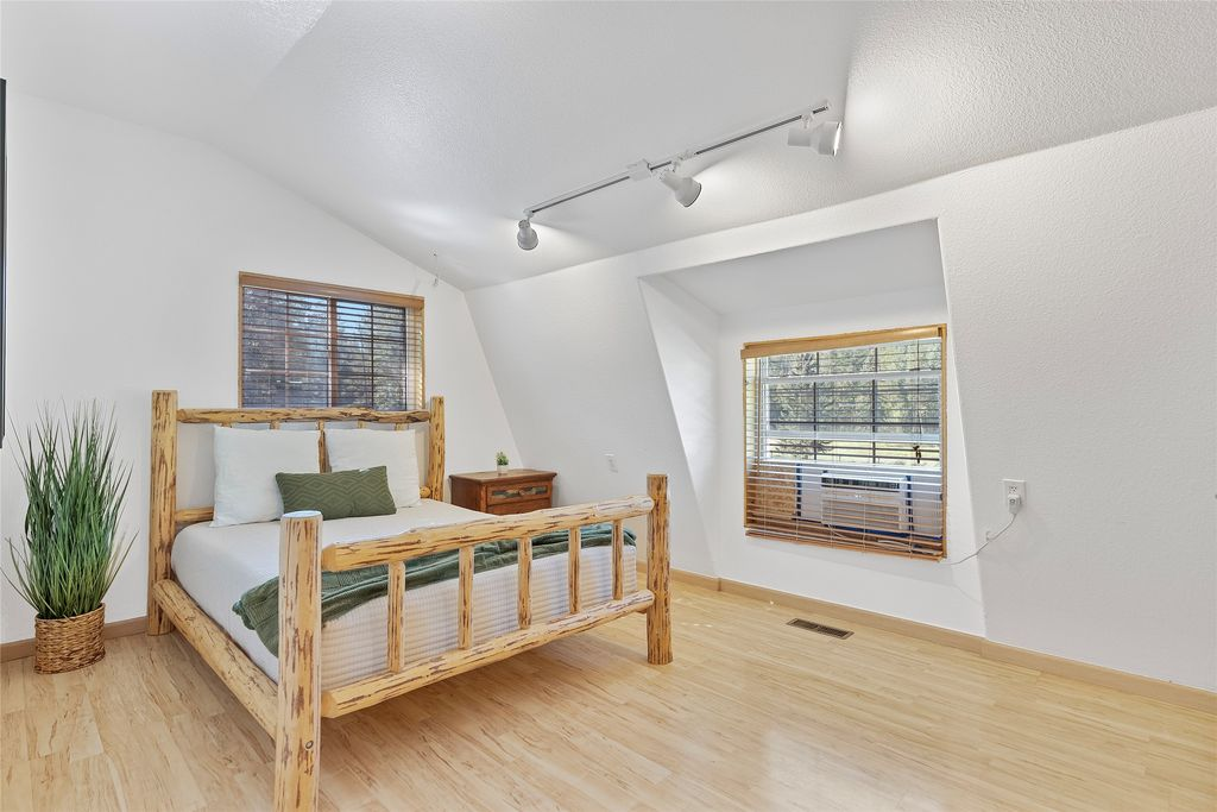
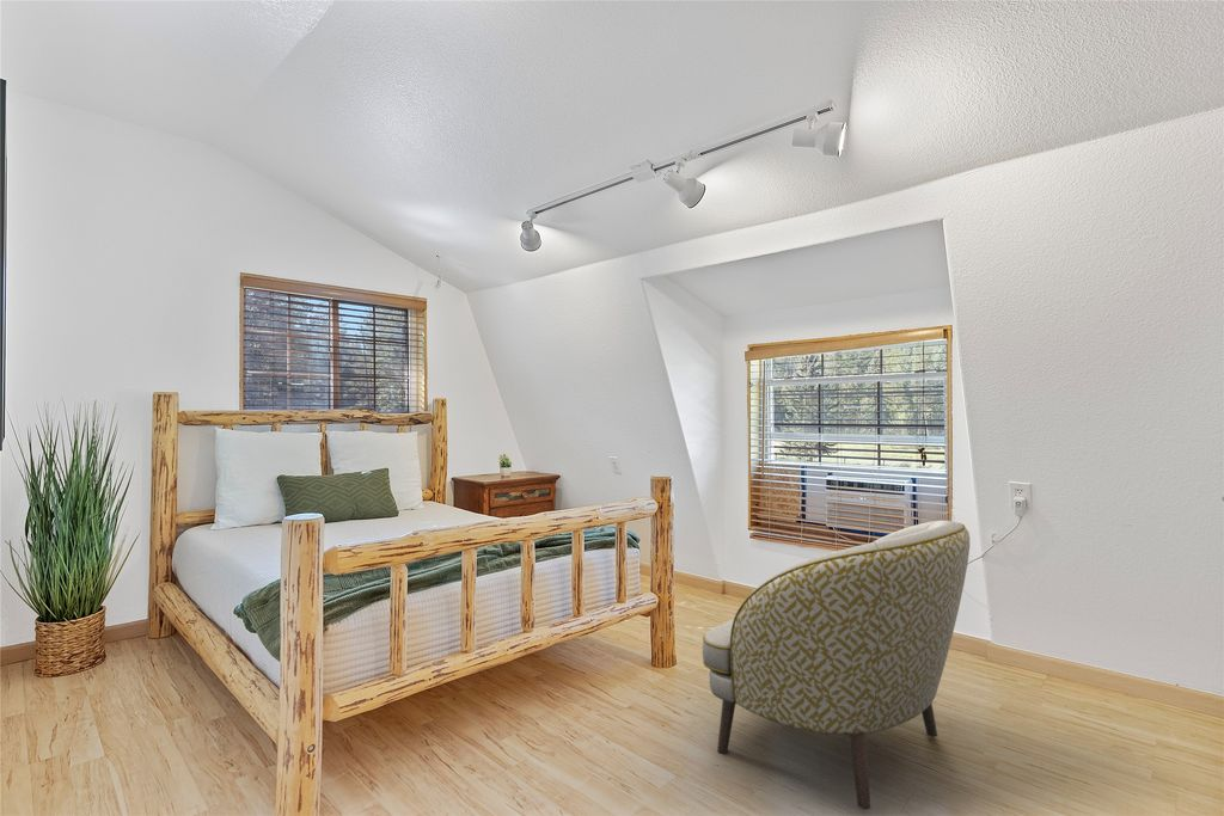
+ armchair (840, 633)
